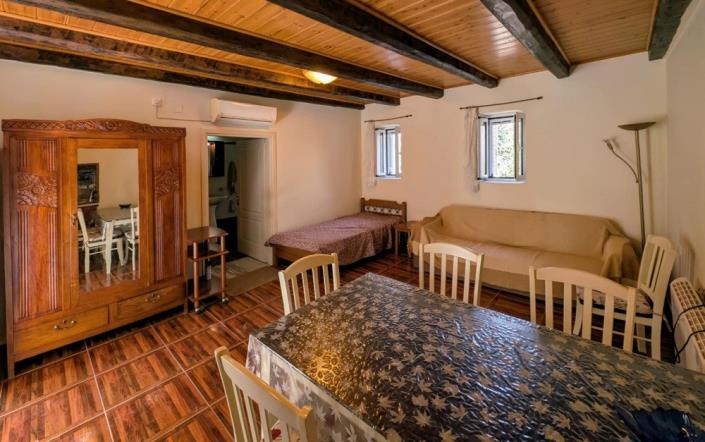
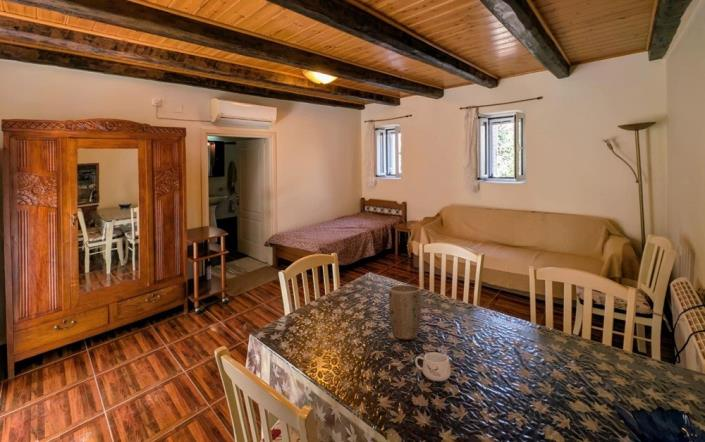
+ mug (432, 366)
+ plant pot (405, 311)
